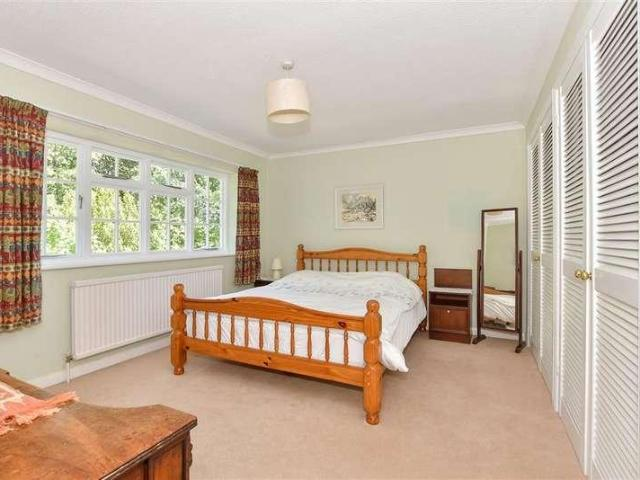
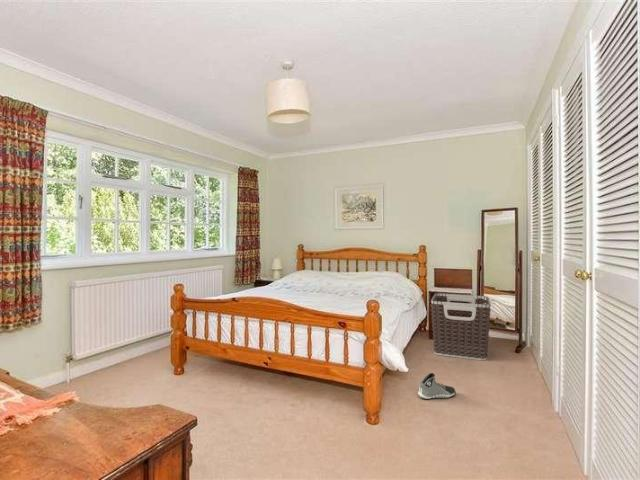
+ sneaker (437, 384)
+ clothes hamper (460, 324)
